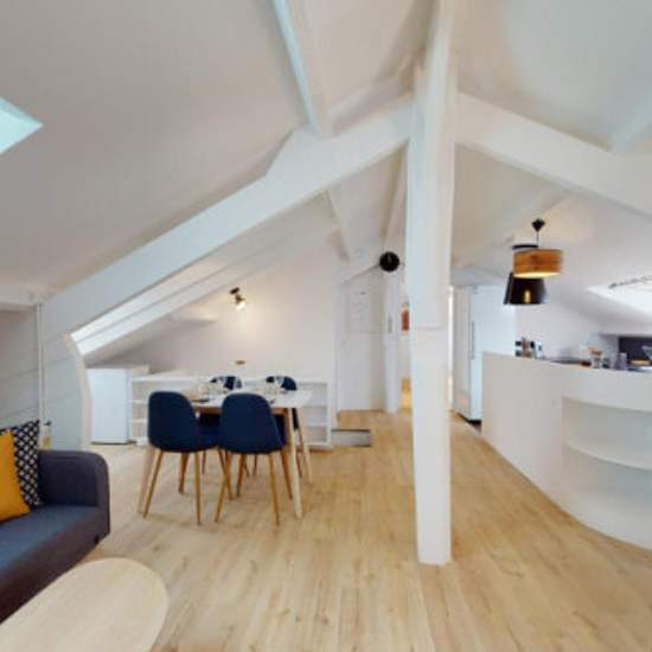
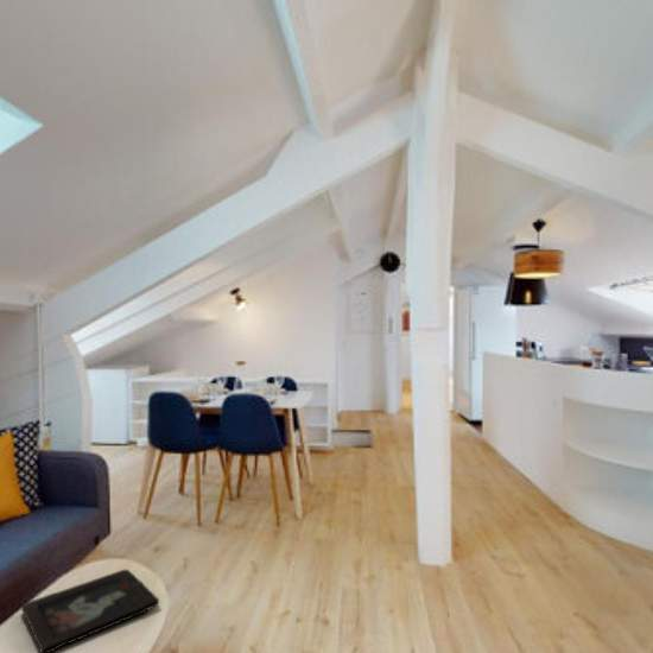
+ decorative tray (90, 606)
